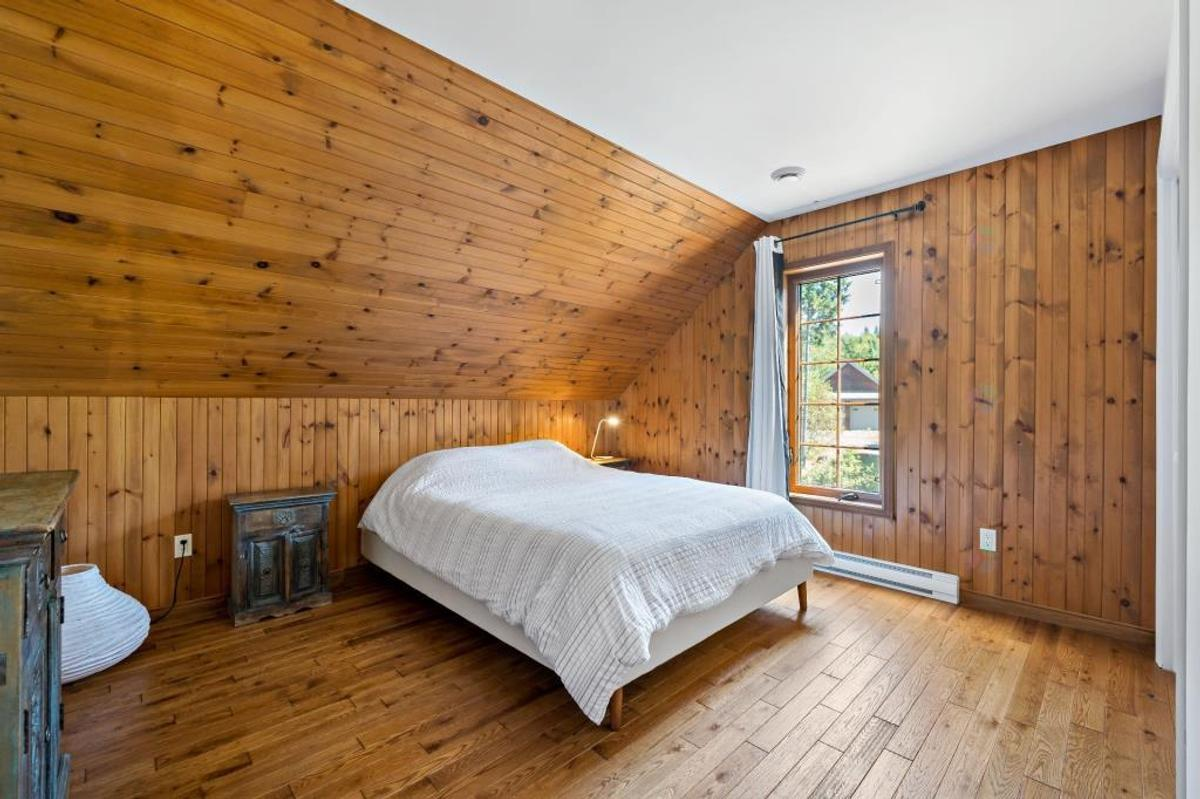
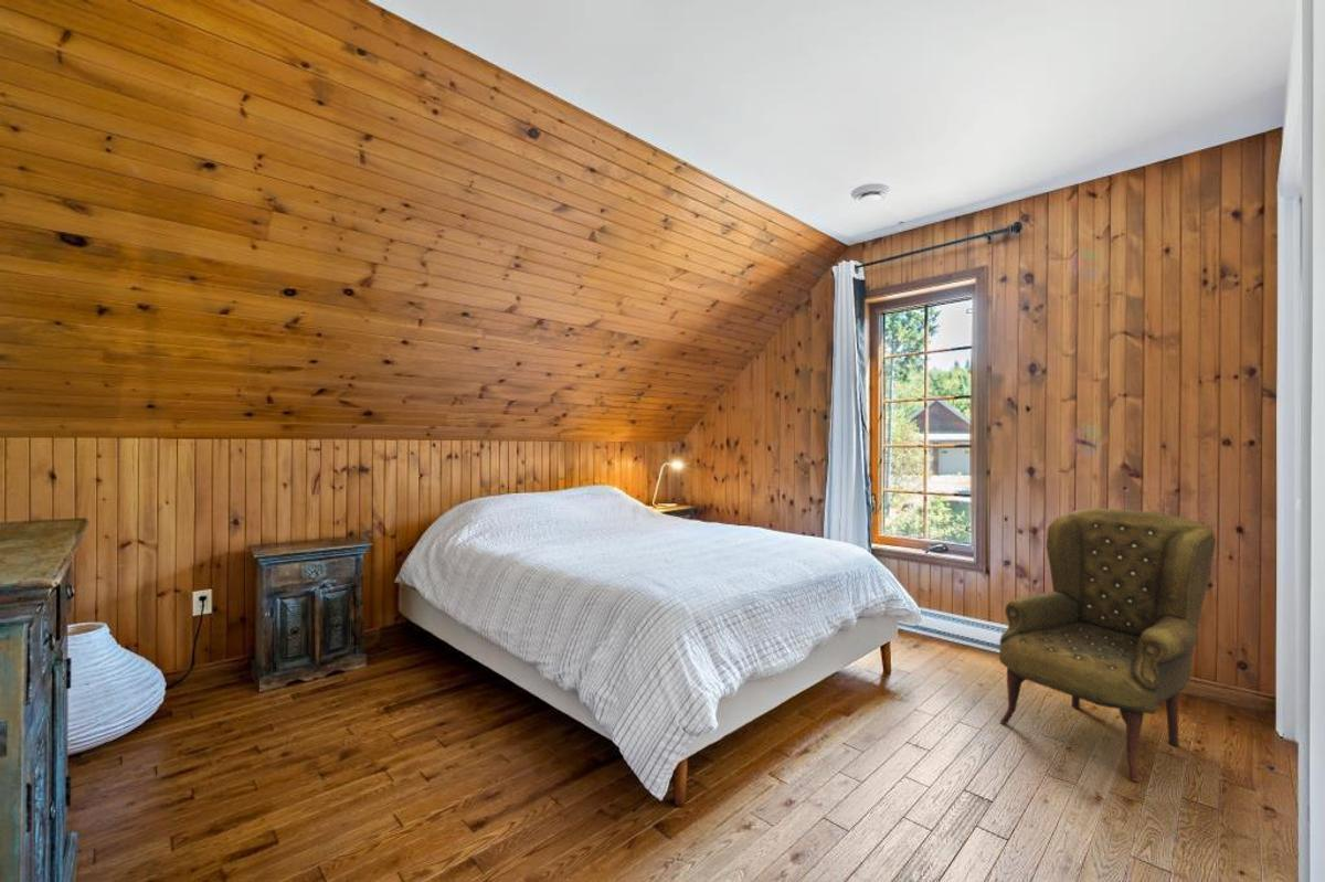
+ armchair (1096, 624)
